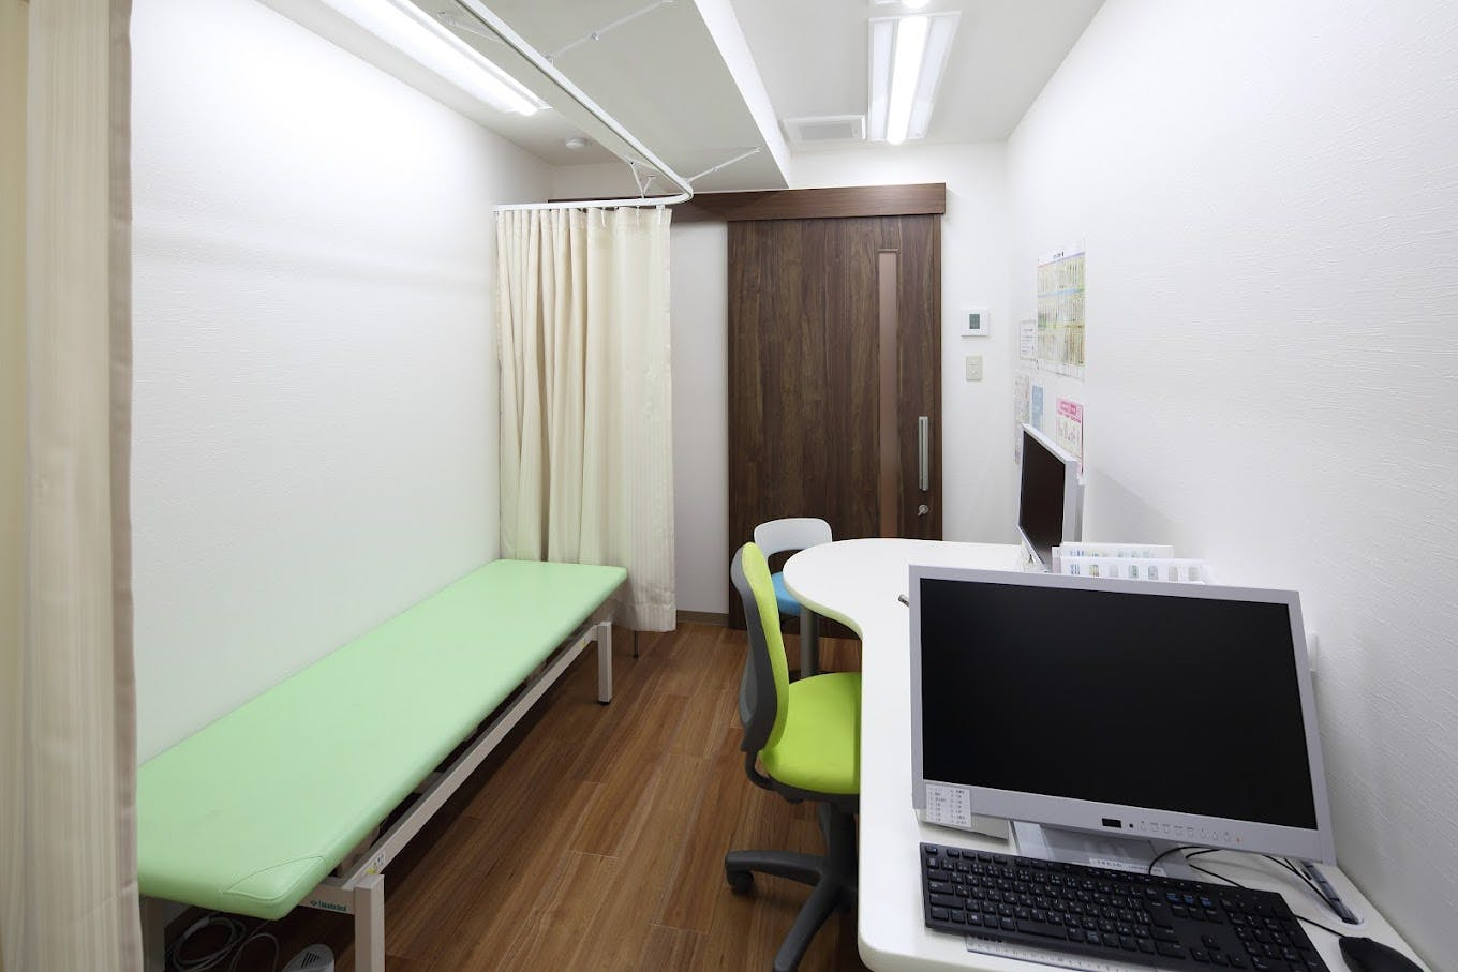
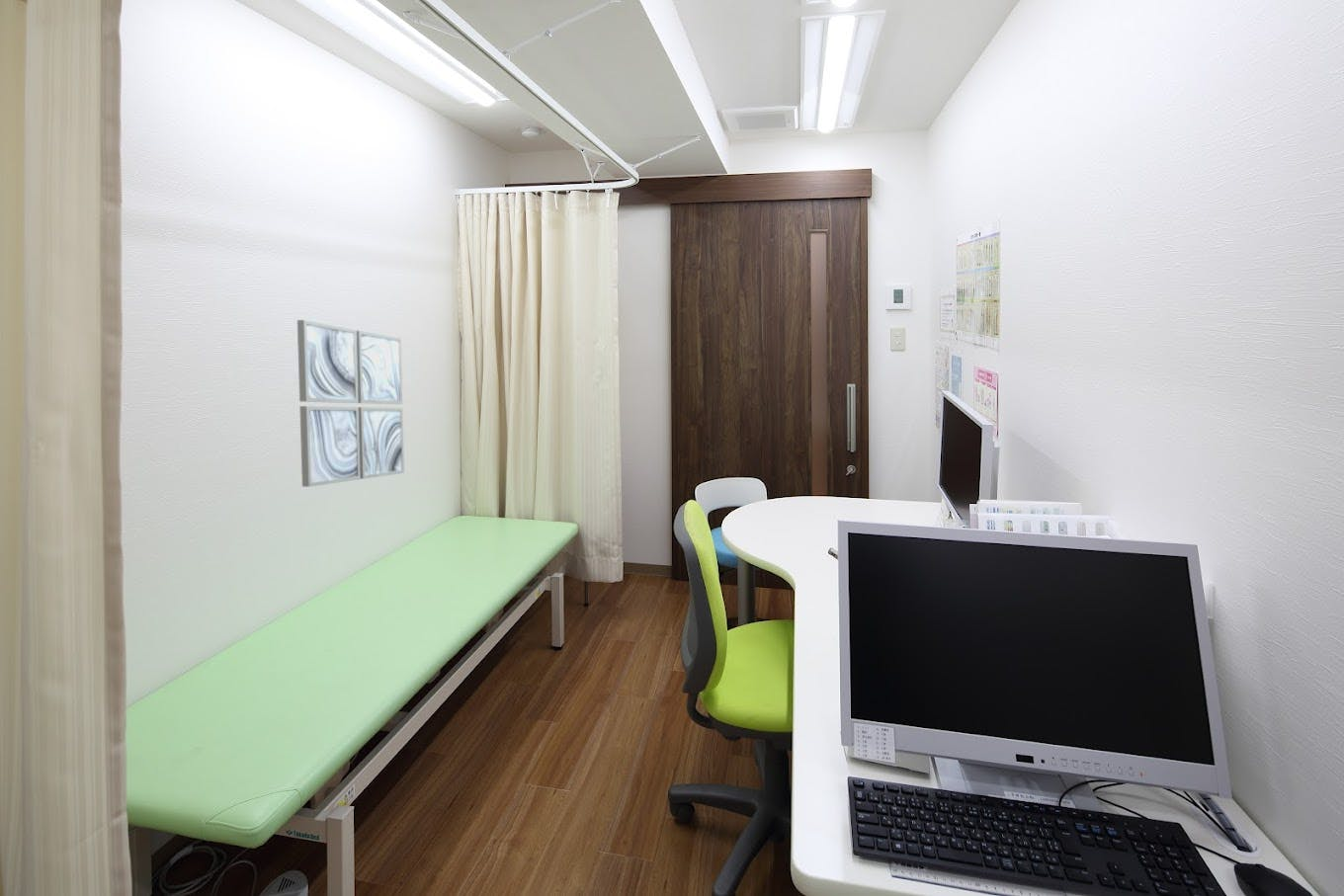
+ wall art (356, 407)
